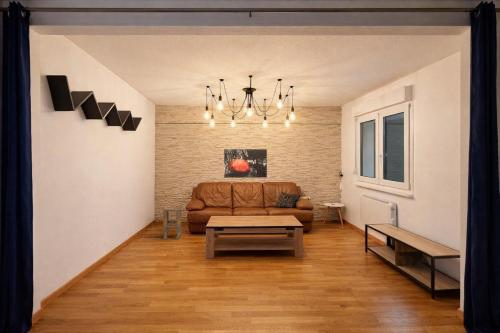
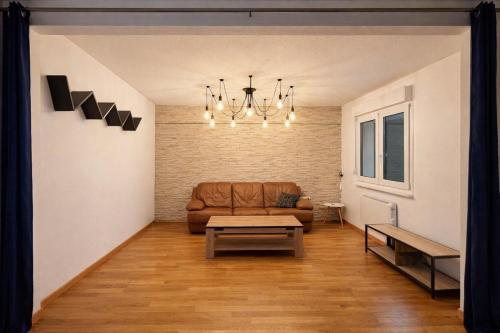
- wall art (245, 163)
- side table (172, 222)
